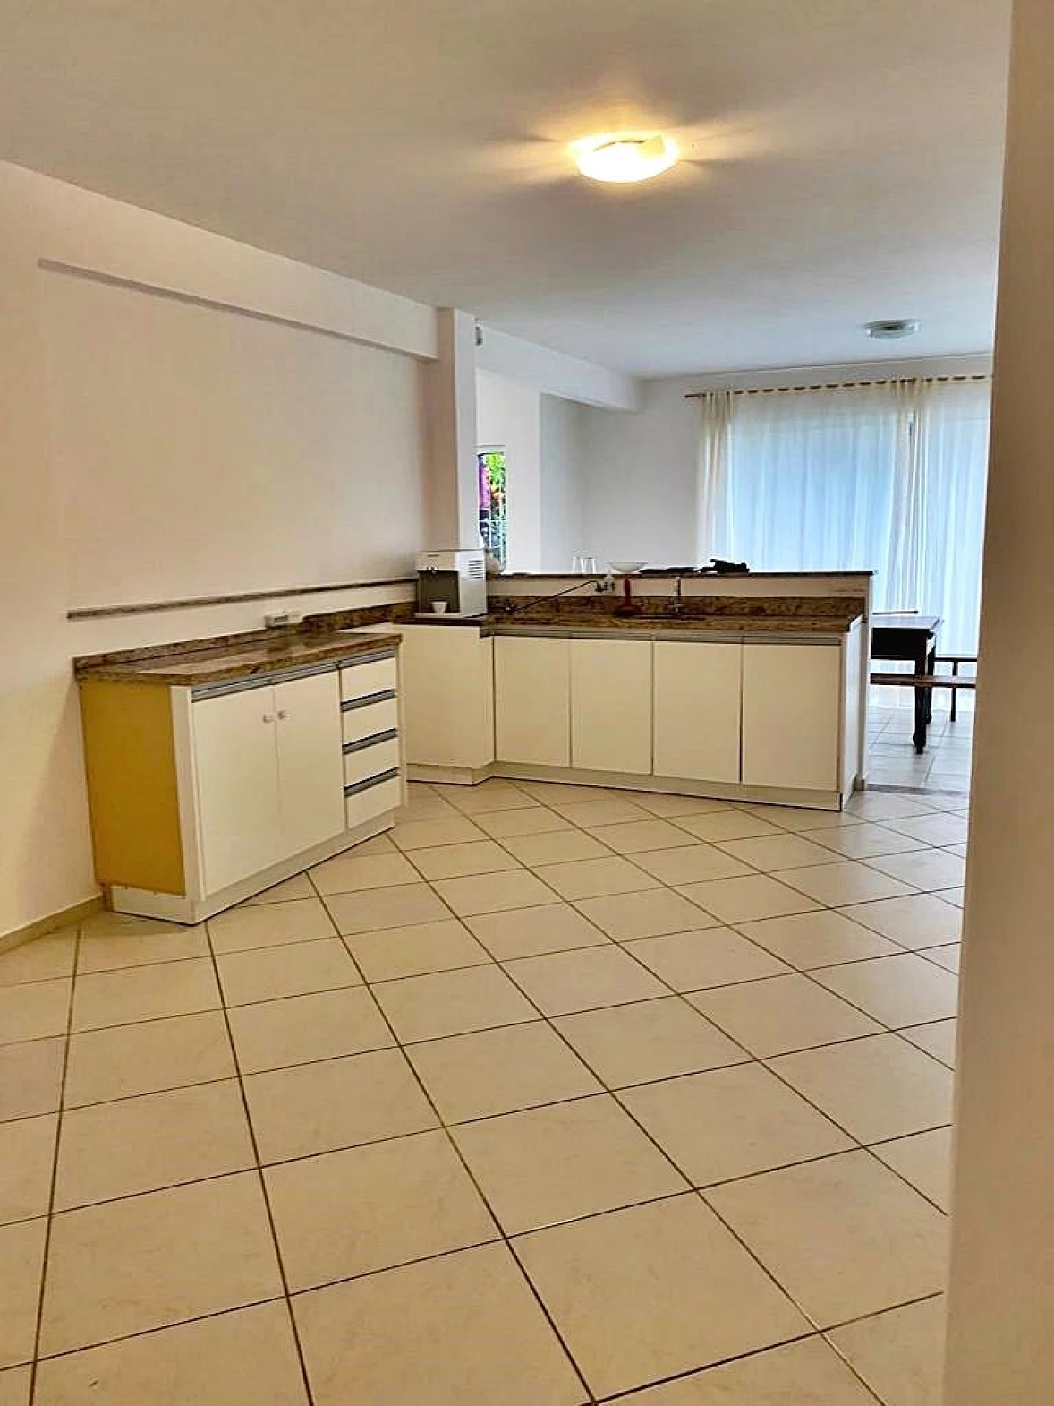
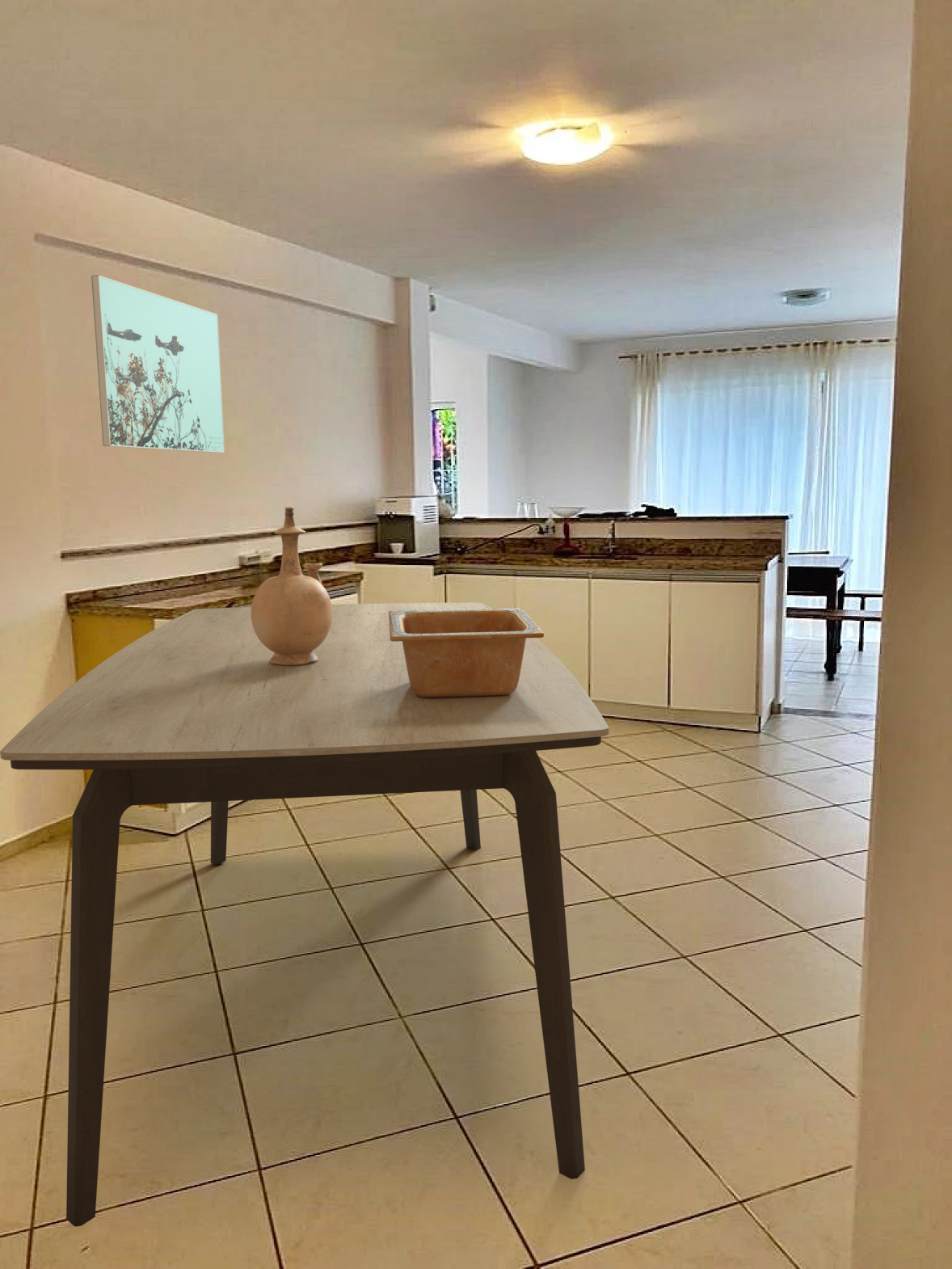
+ serving bowl (461, 652)
+ vase (292, 584)
+ dining table (338, 795)
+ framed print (165, 374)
